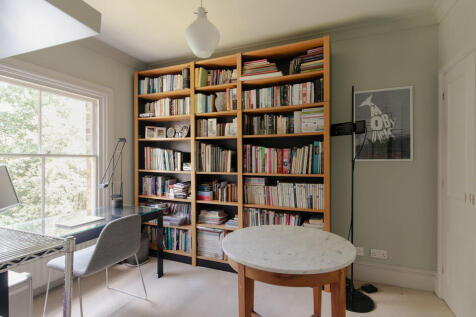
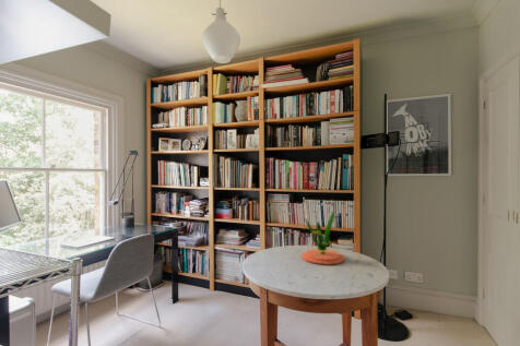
+ plant (321, 235)
